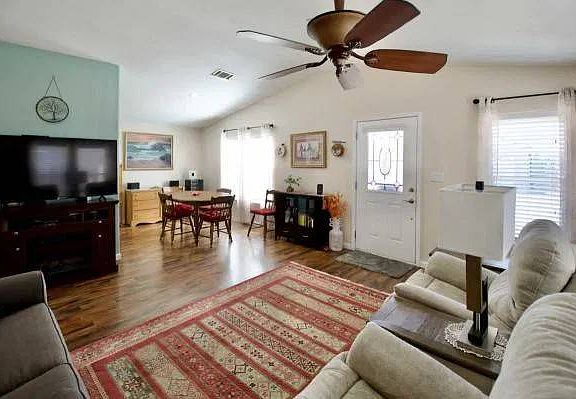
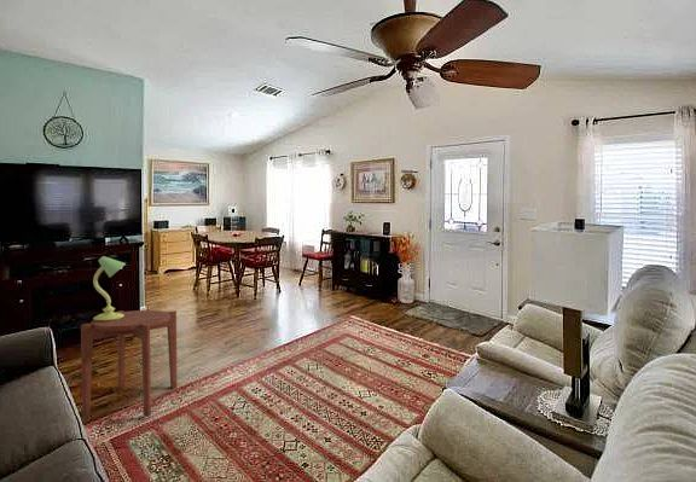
+ side table (123, 359)
+ table lamp (104, 291)
